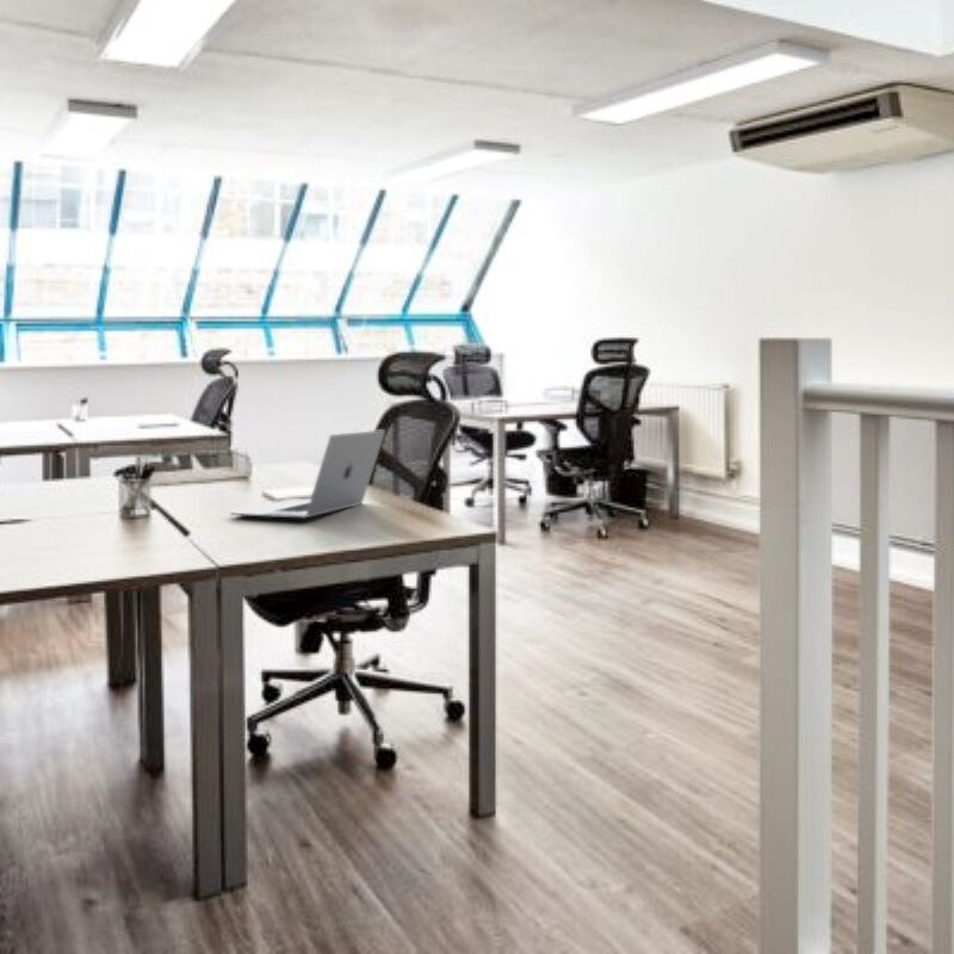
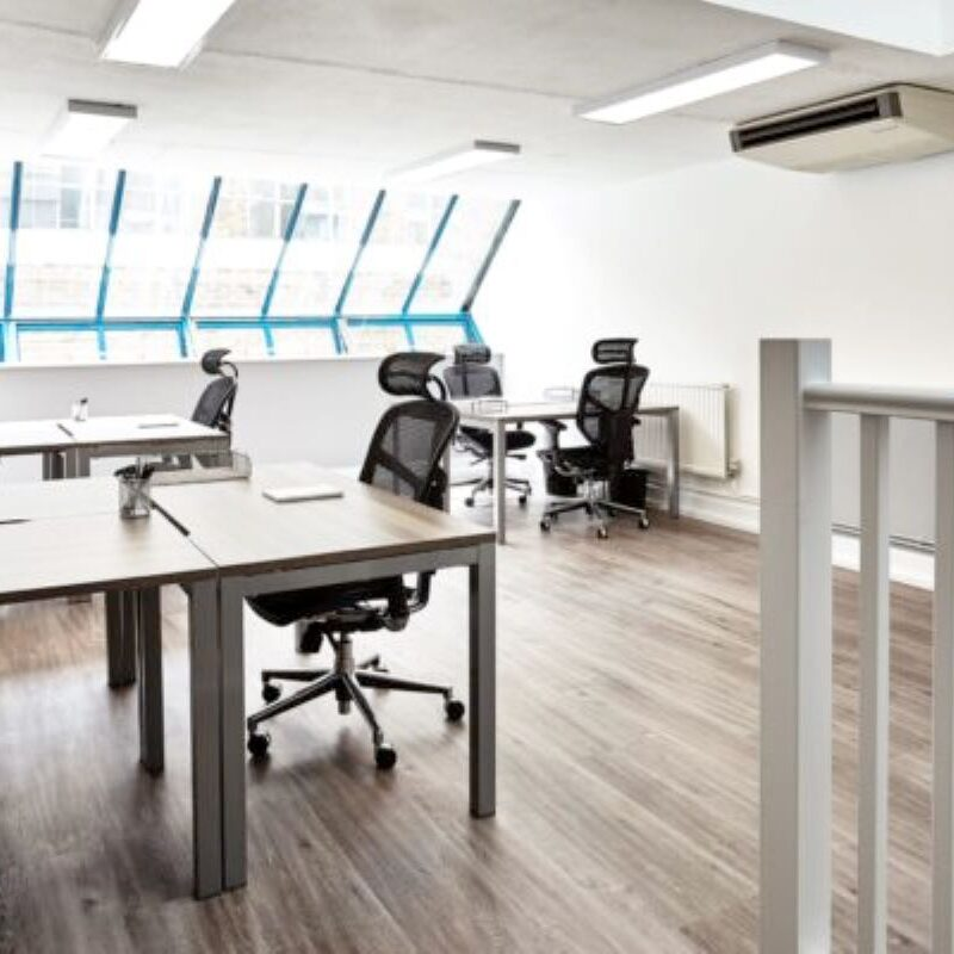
- laptop (318, 472)
